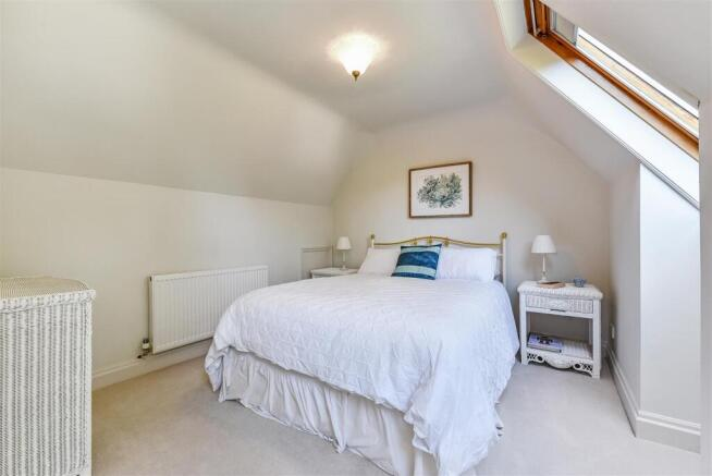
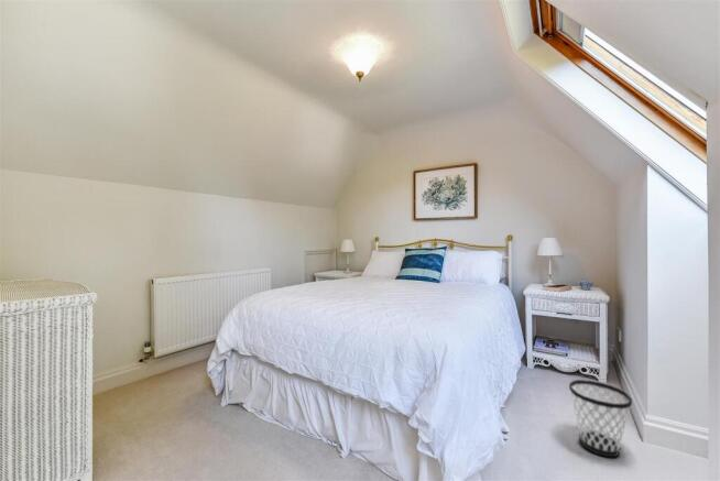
+ wastebasket (599, 418)
